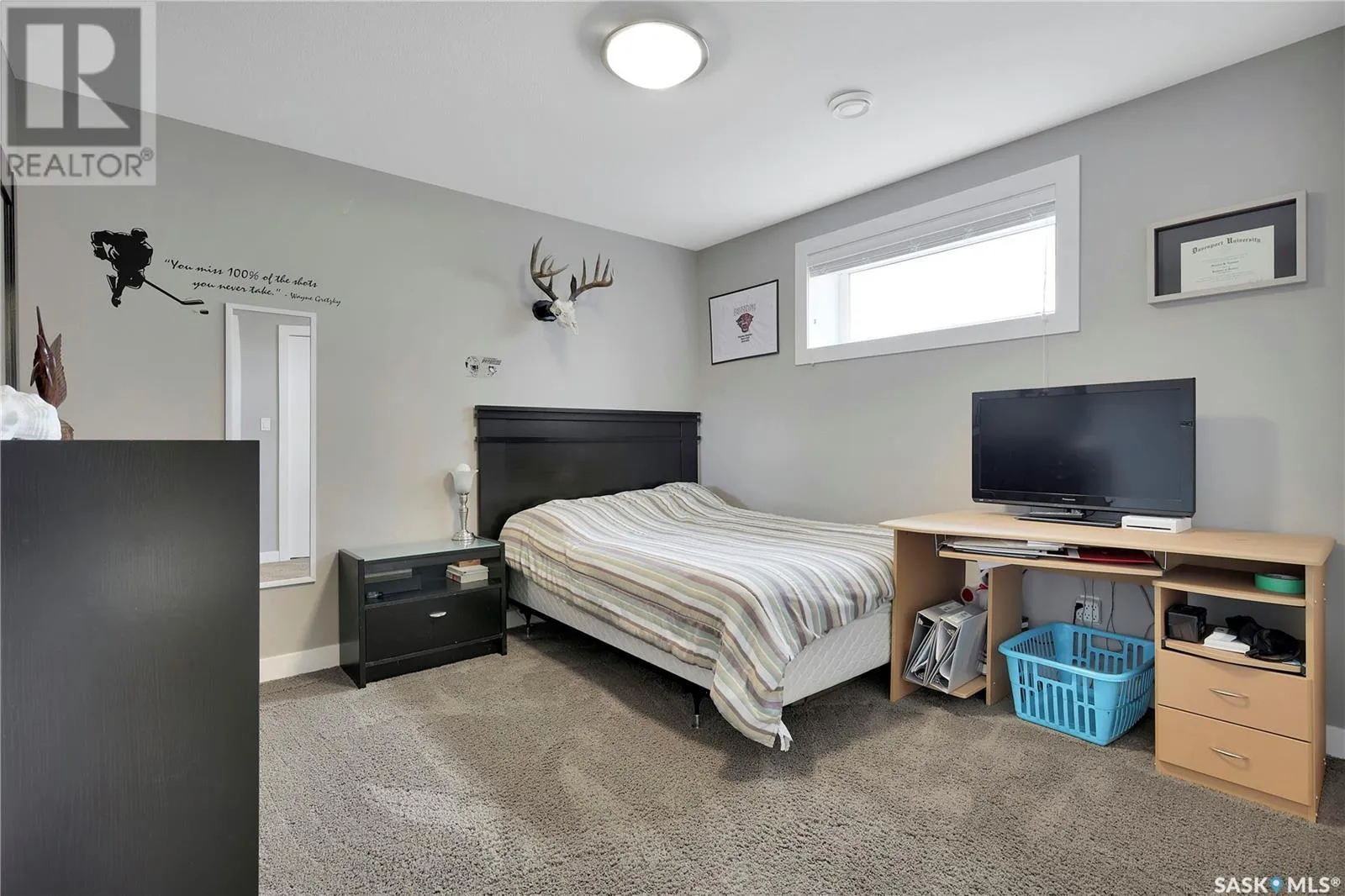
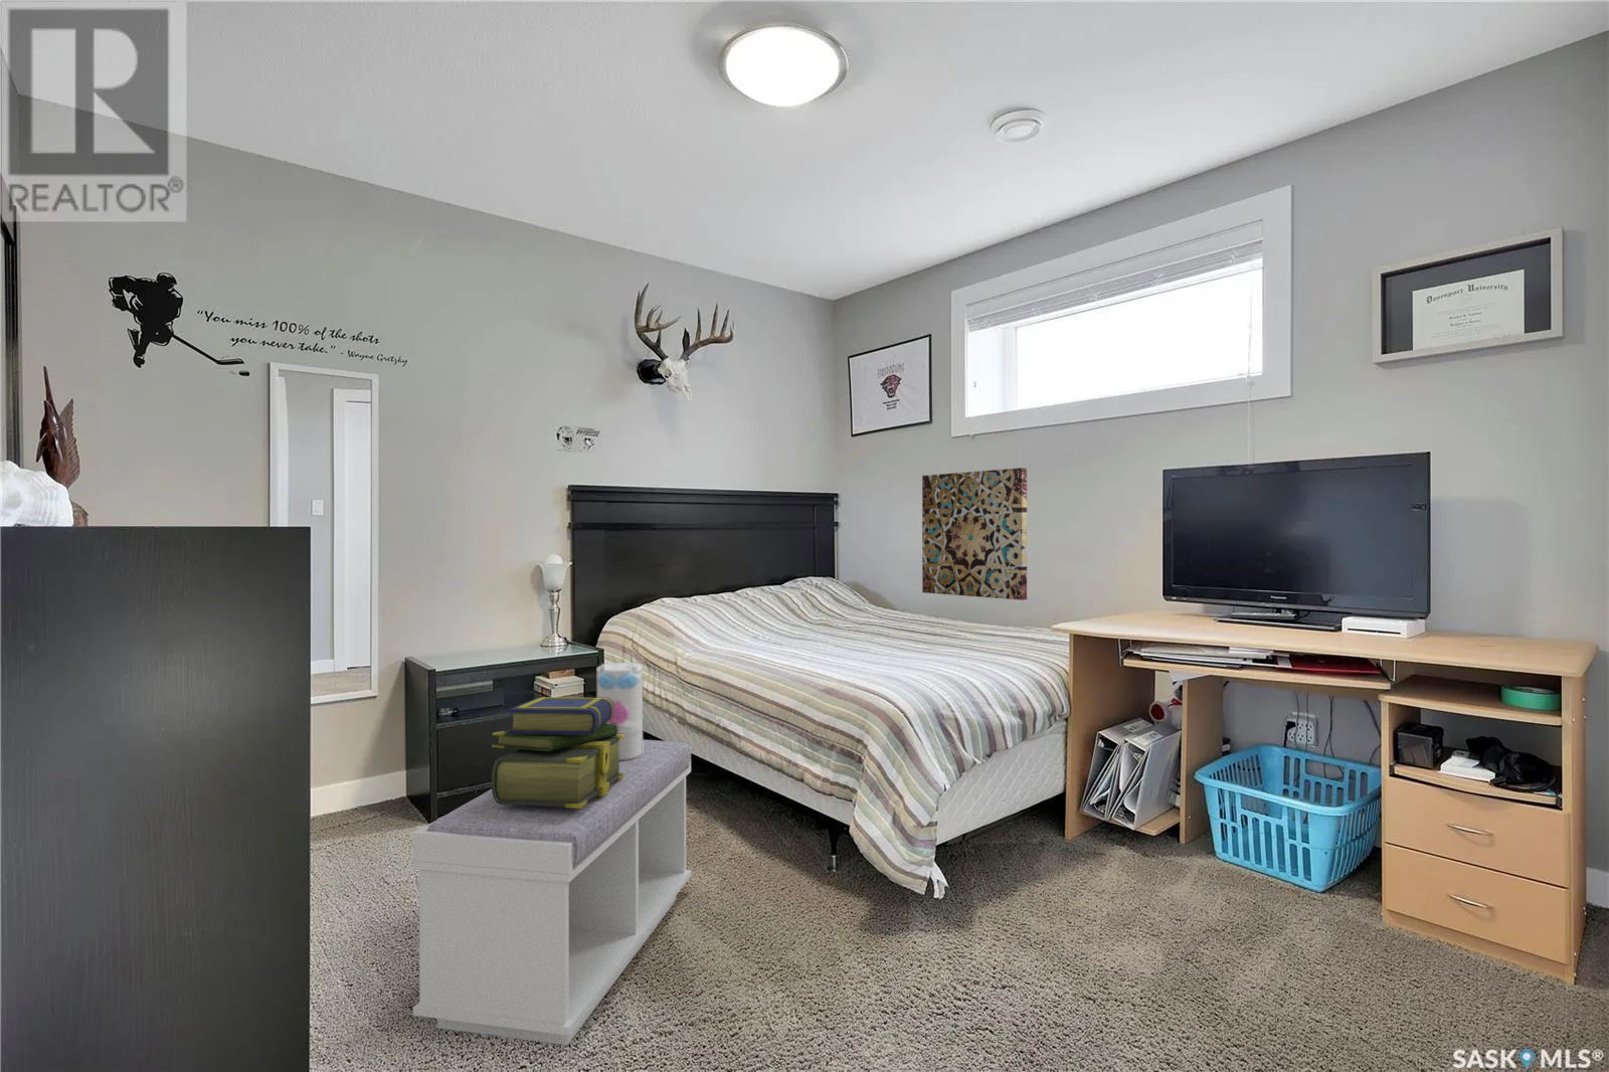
+ bench (578, 863)
+ stack of books (560, 744)
+ wall art (971, 534)
+ decorative vase (620, 707)
